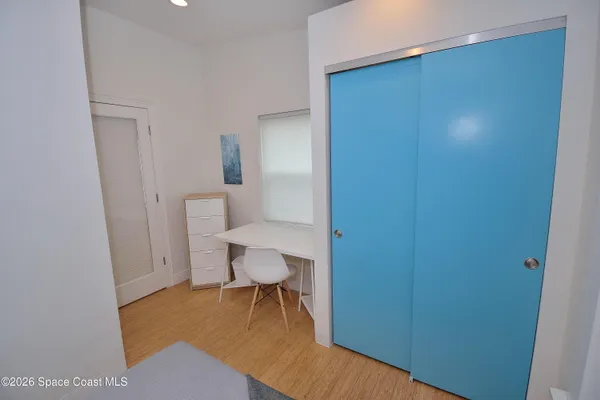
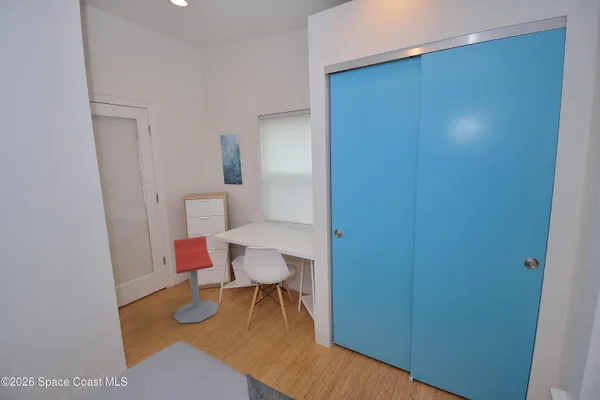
+ stool (194, 278)
